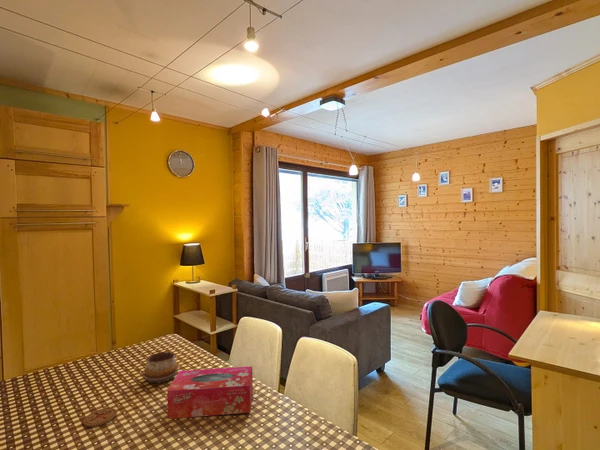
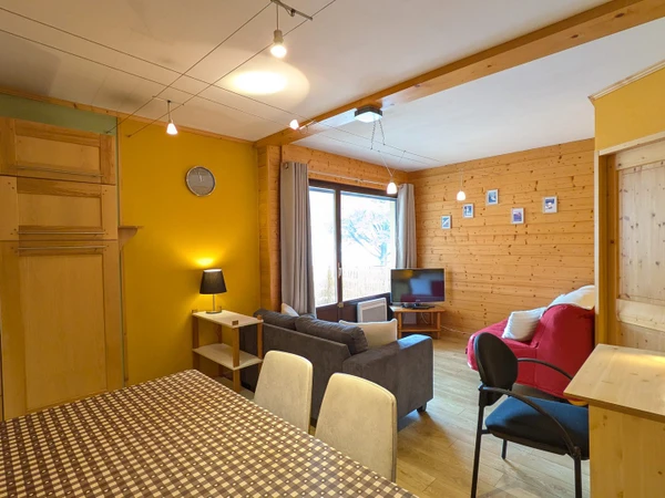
- decorative bowl (161, 367)
- coaster (100, 416)
- tissue box (213, 390)
